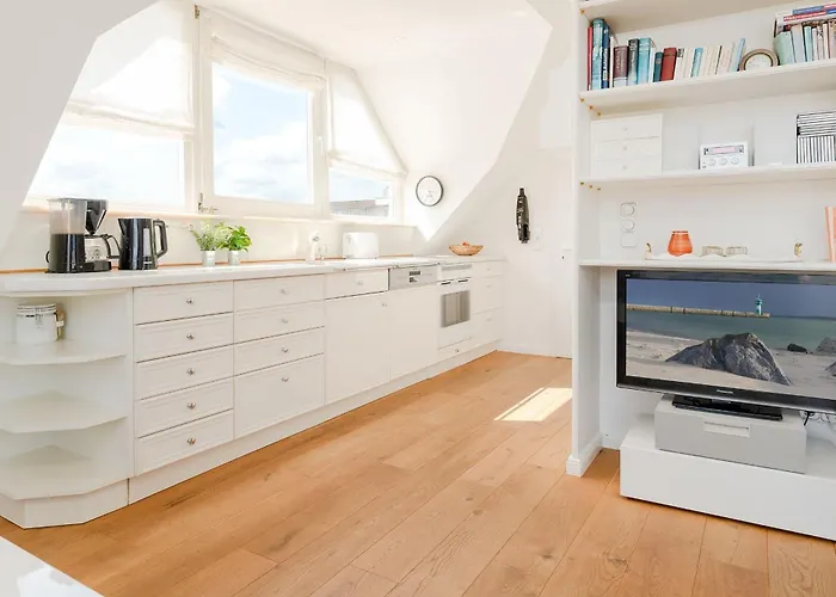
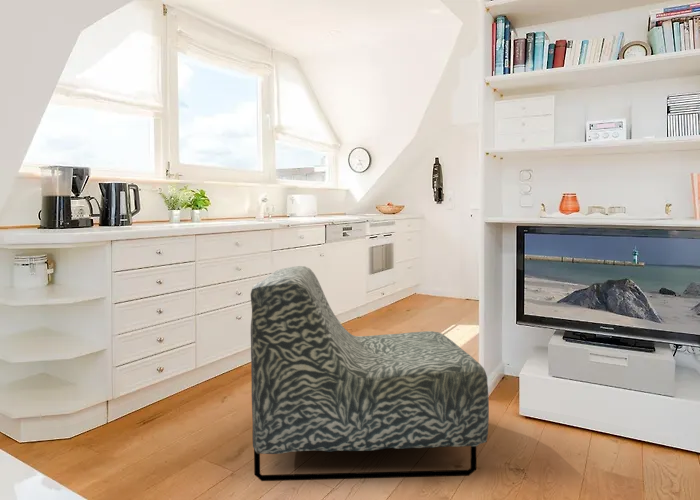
+ armchair (364, 355)
